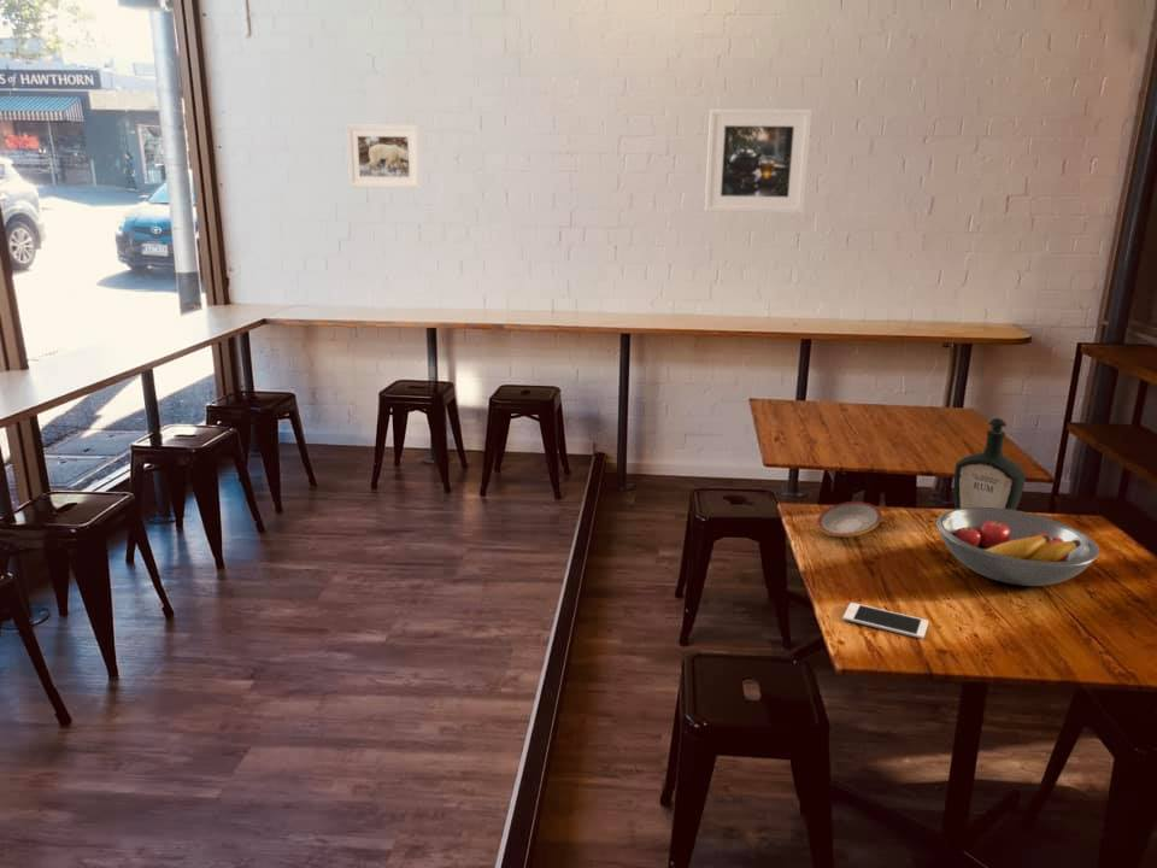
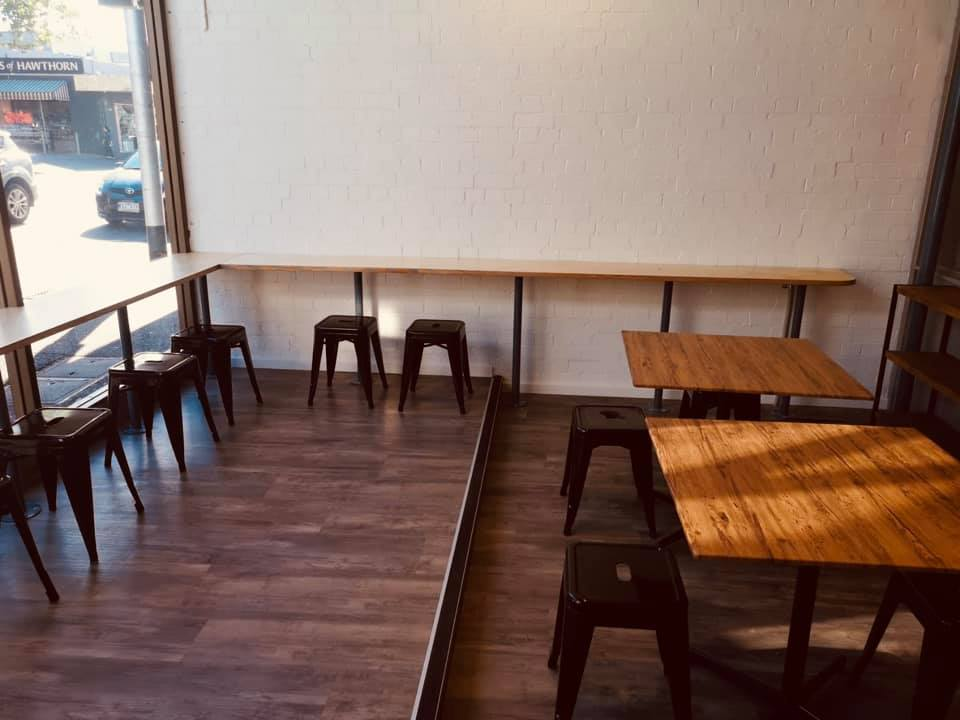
- fruit bowl (1012, 546)
- cell phone (885, 620)
- plate (848, 522)
- bottle (989, 471)
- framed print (756, 162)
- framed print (383, 157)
